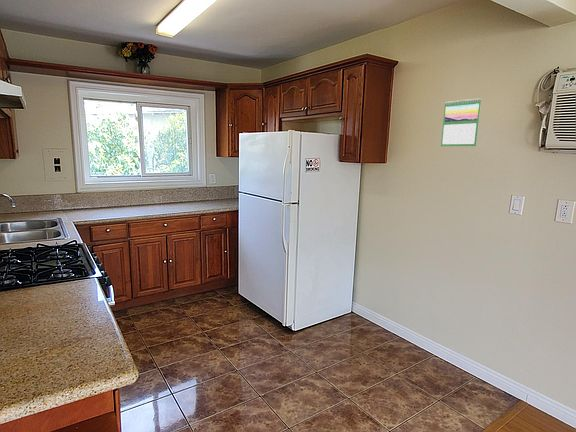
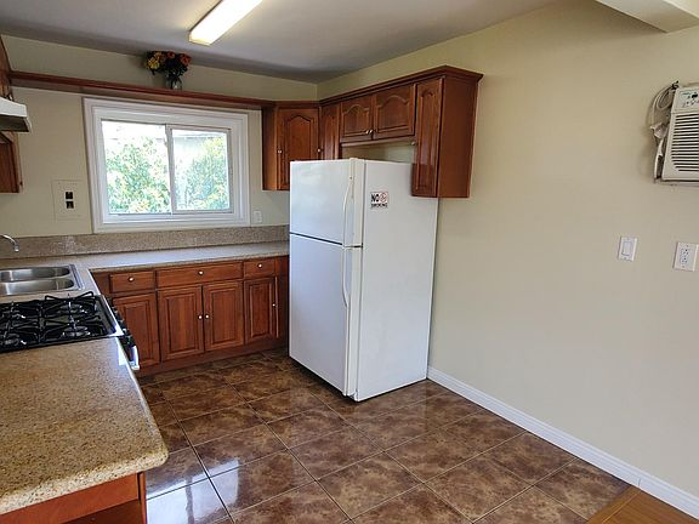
- calendar (460, 123)
